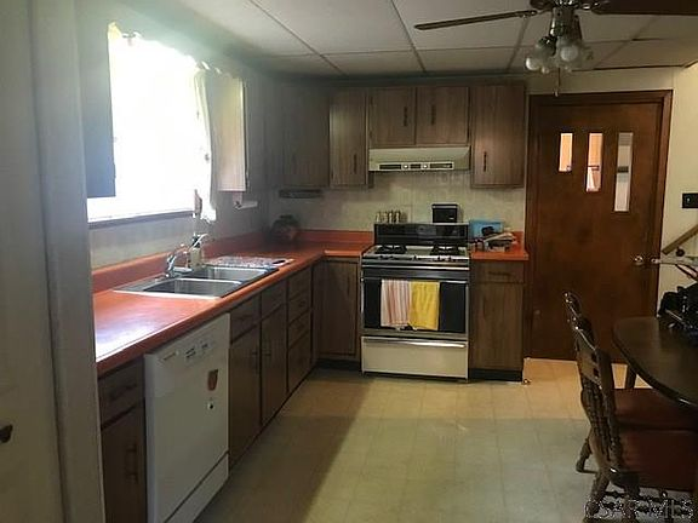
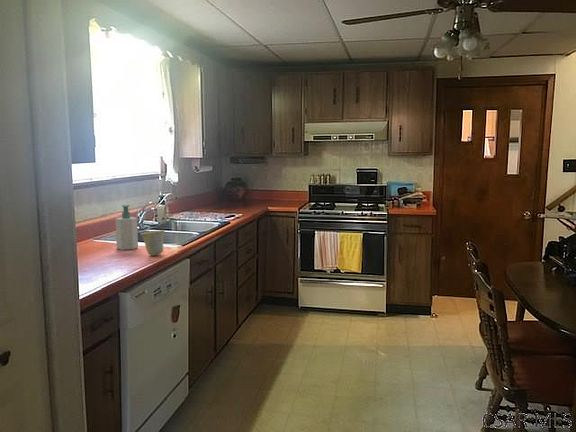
+ soap bottle (126, 226)
+ cup (153, 242)
